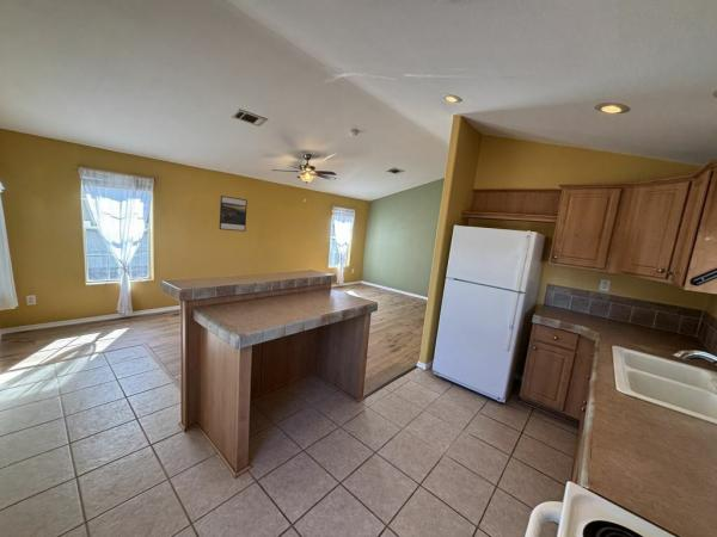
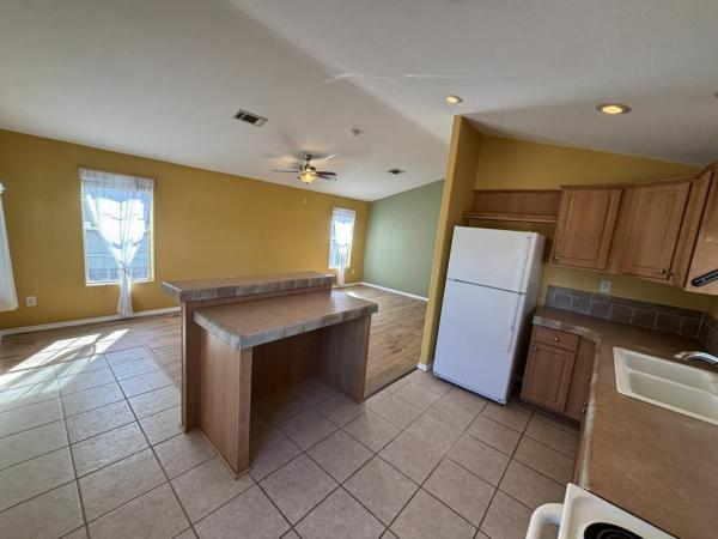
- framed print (233, 214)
